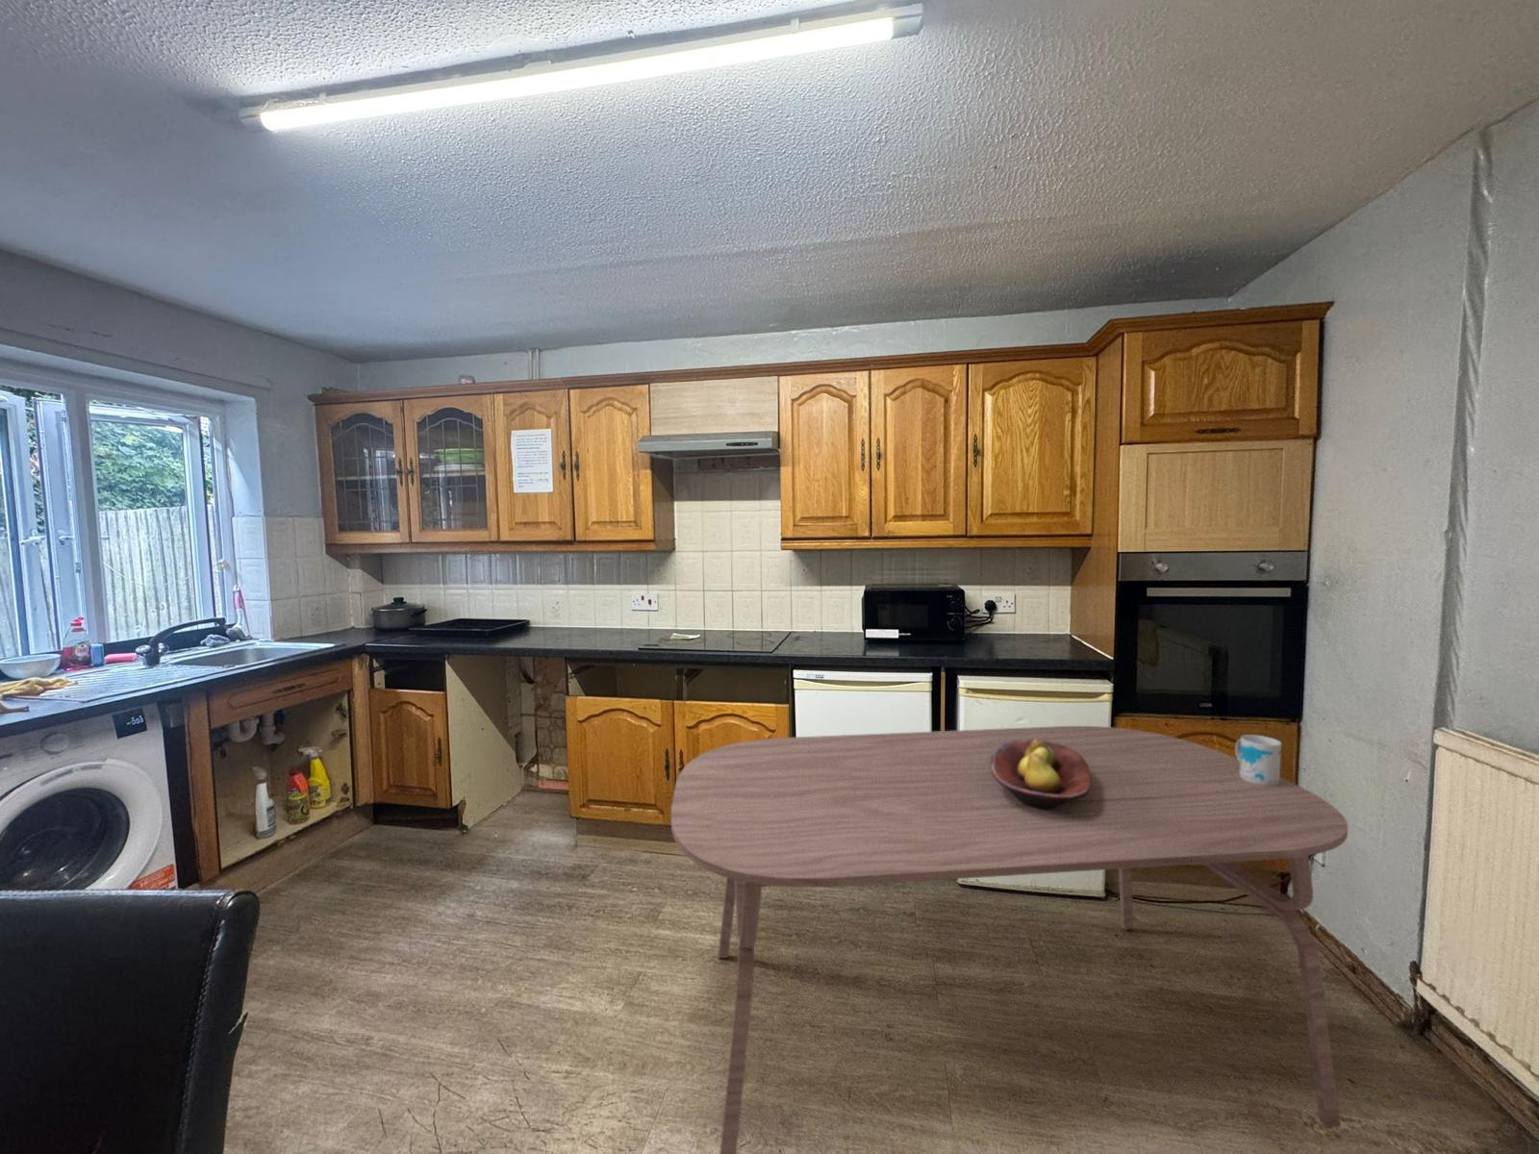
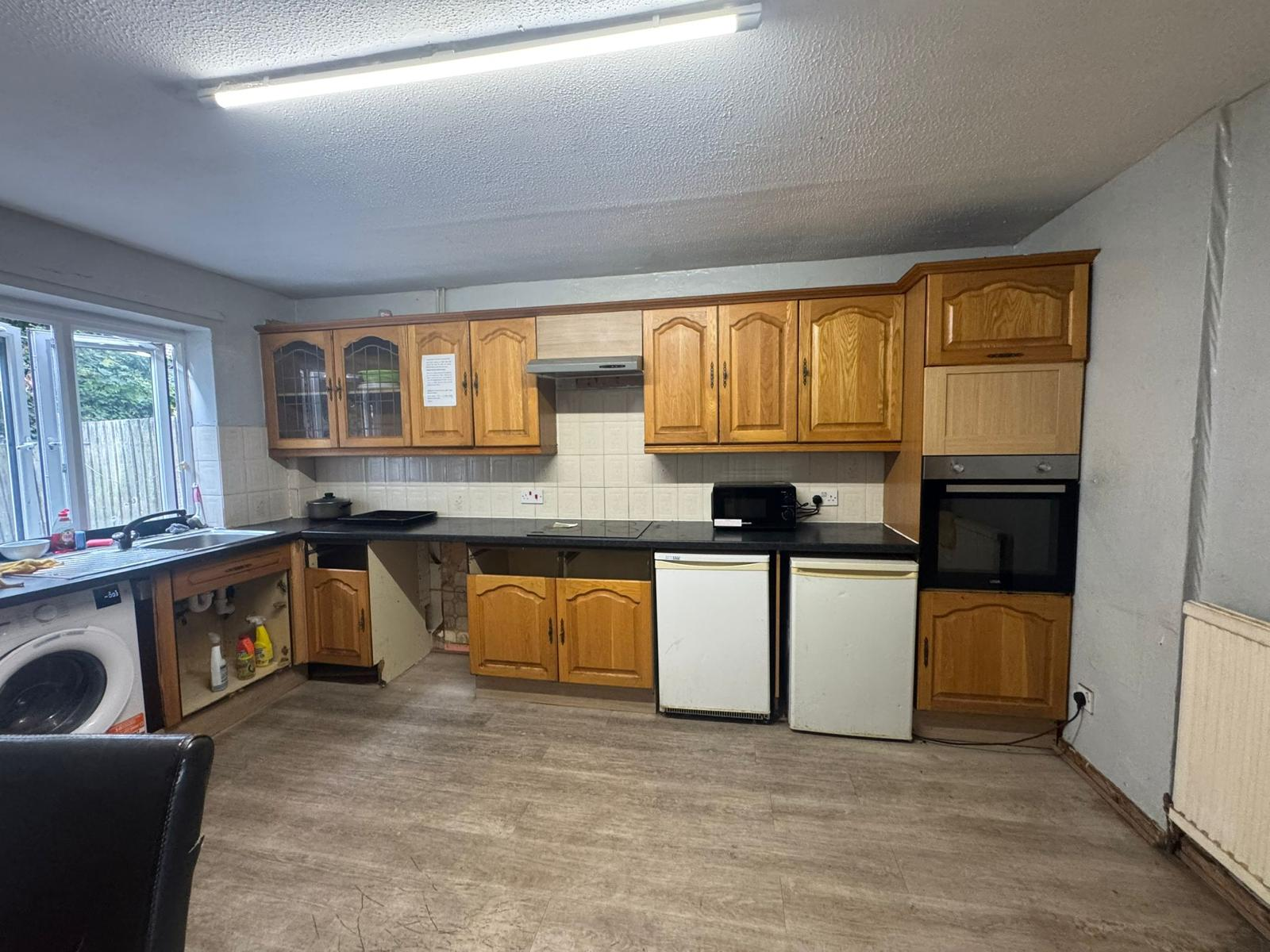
- fruit bowl (1039, 765)
- mug (1253, 756)
- dining table (976, 878)
